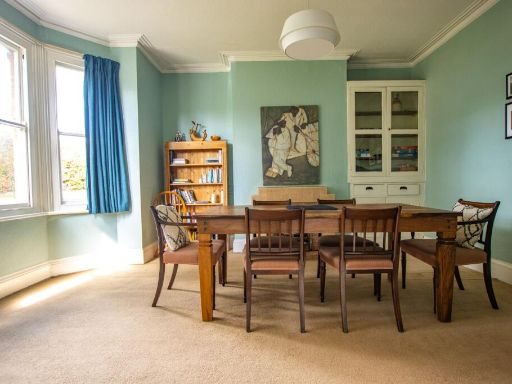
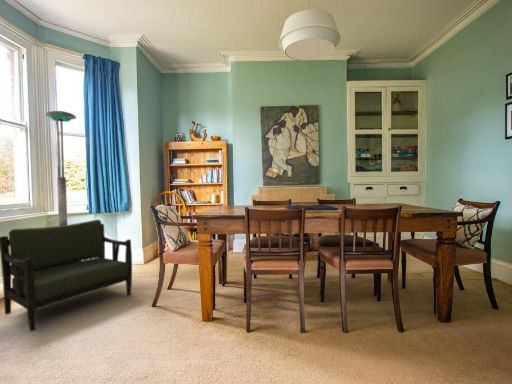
+ armchair (72, 265)
+ floor lamp (63, 200)
